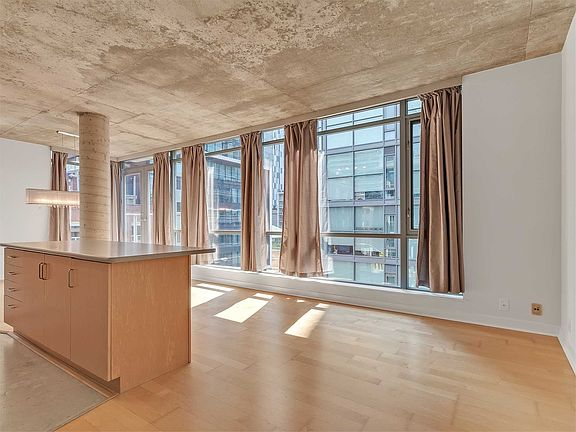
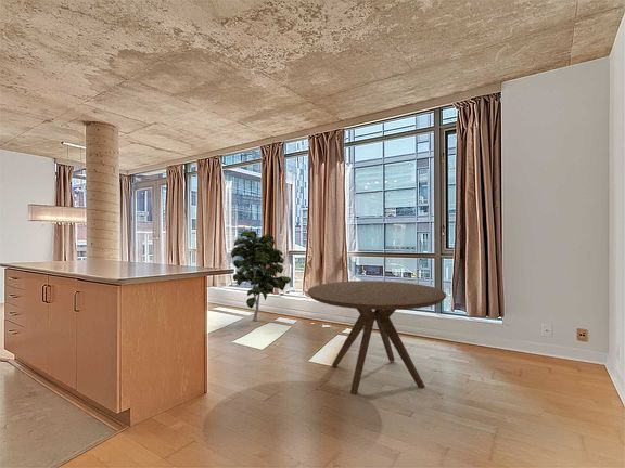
+ indoor plant (259, 275)
+ dining table (371, 330)
